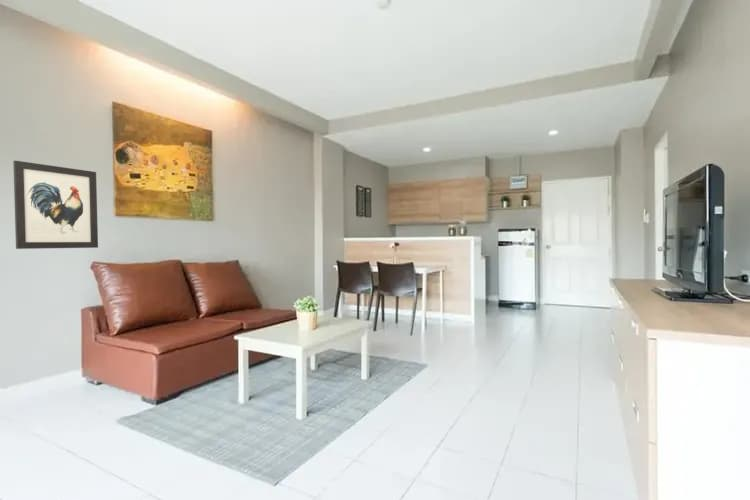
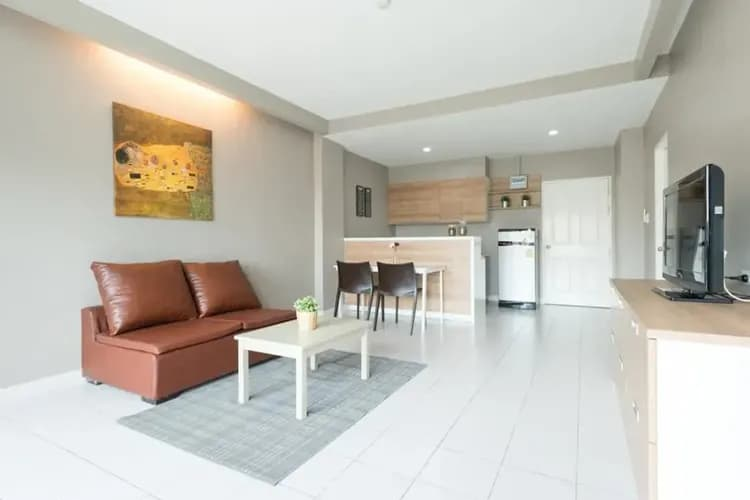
- wall art (58, 207)
